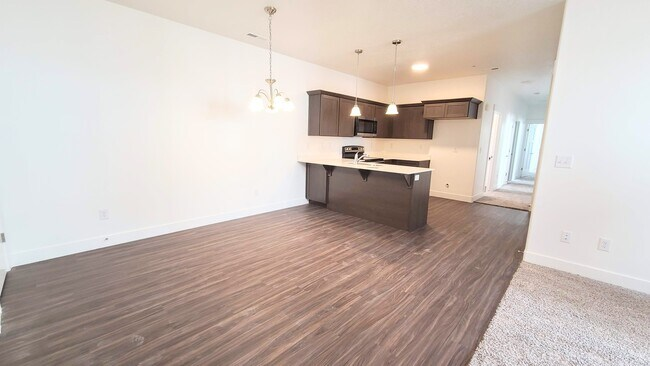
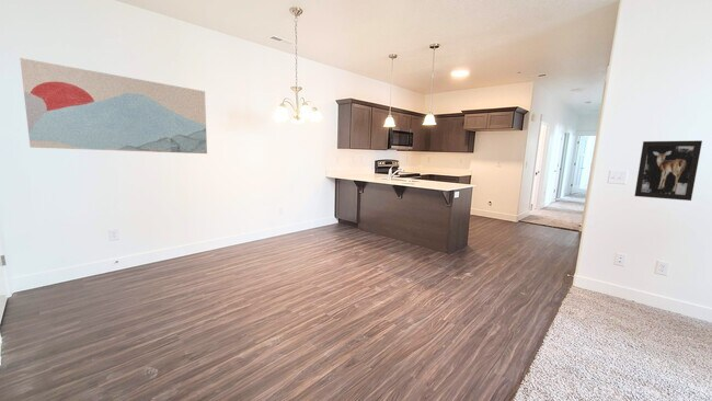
+ wall art (666, 170)
+ wall art (130, 115)
